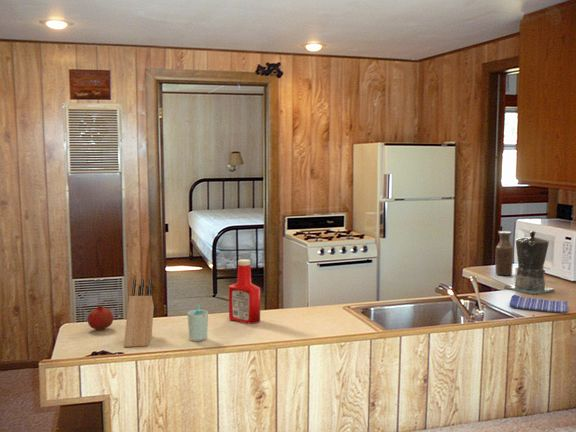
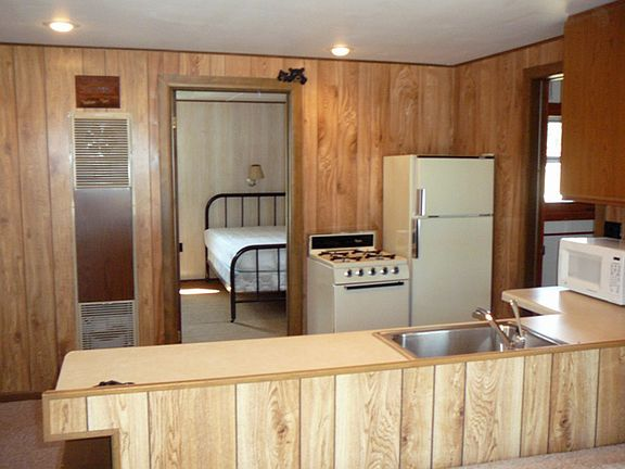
- bottle (504, 253)
- soap bottle (244, 290)
- dish towel (538, 303)
- coffee maker (530, 260)
- fruit (100, 316)
- knife block (139, 310)
- cup (198, 322)
